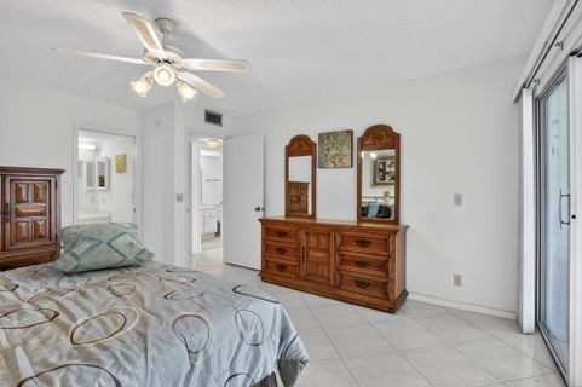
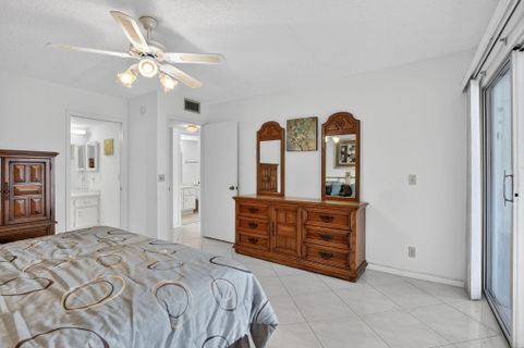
- decorative pillow (103, 244)
